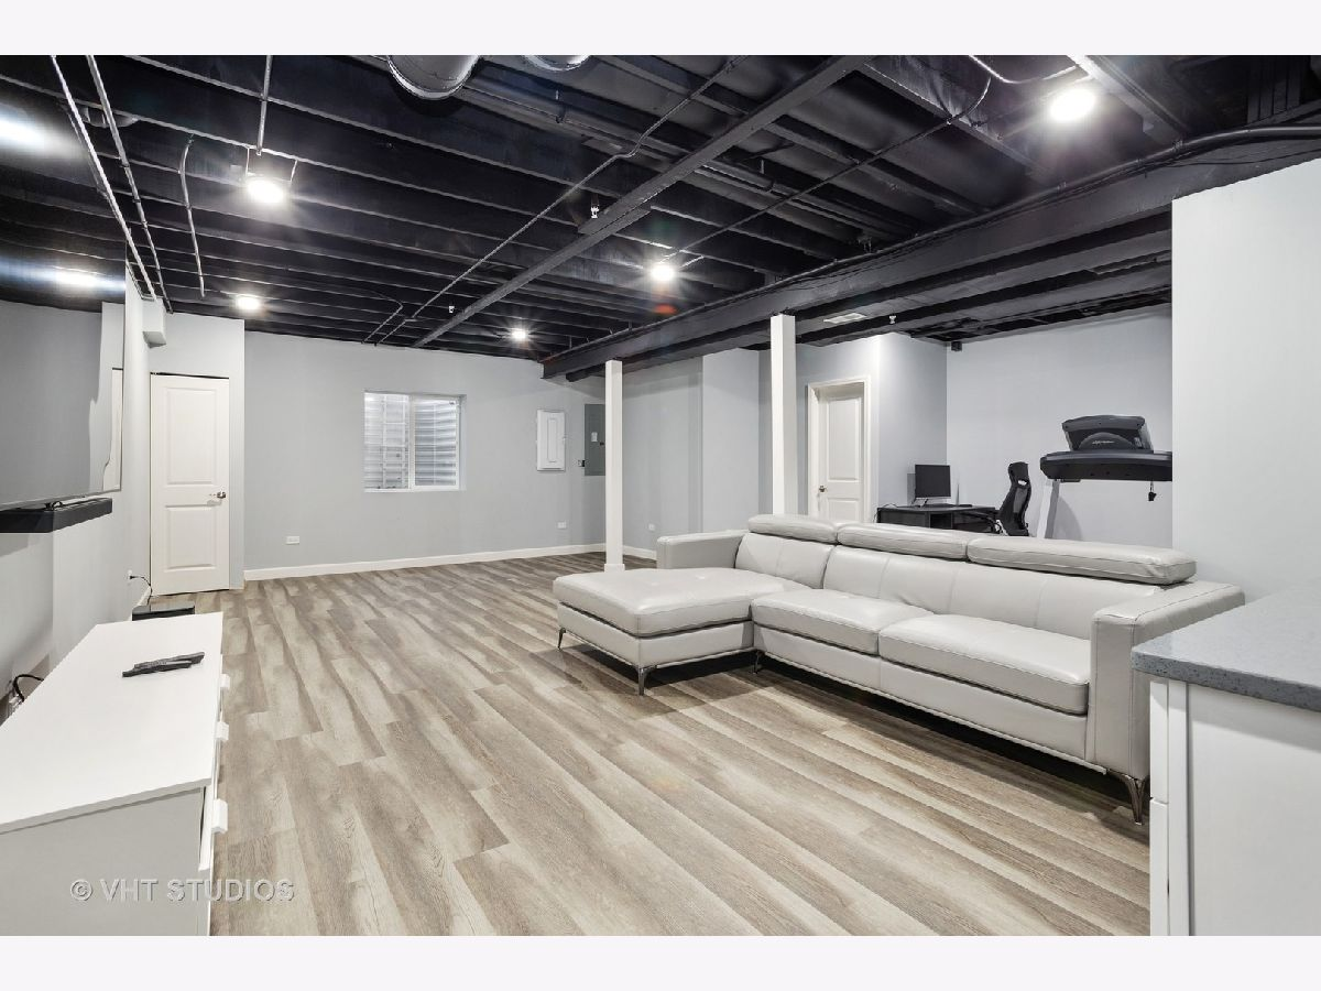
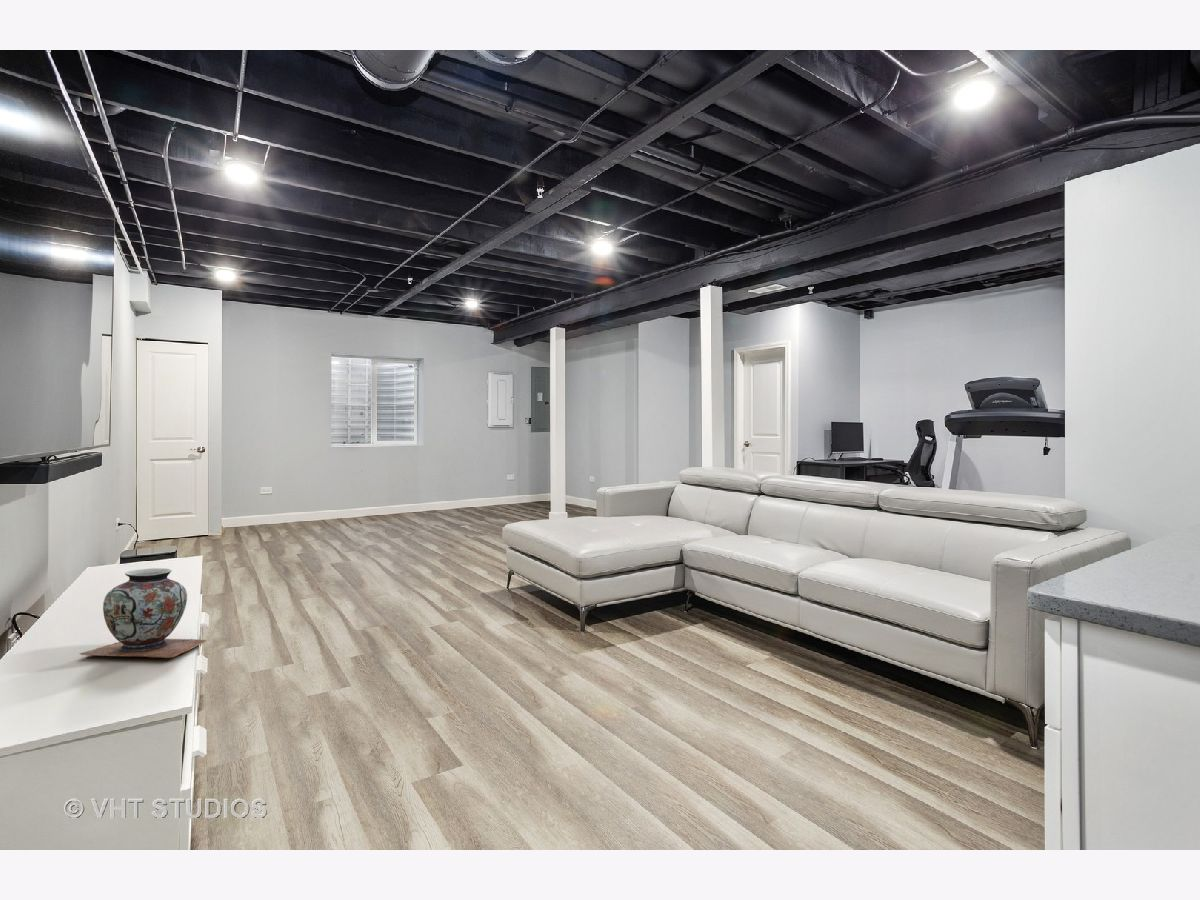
+ decorative vase (148, 610)
